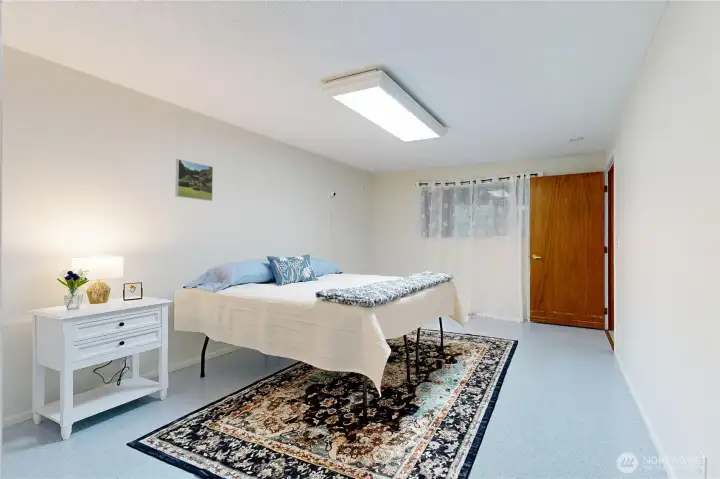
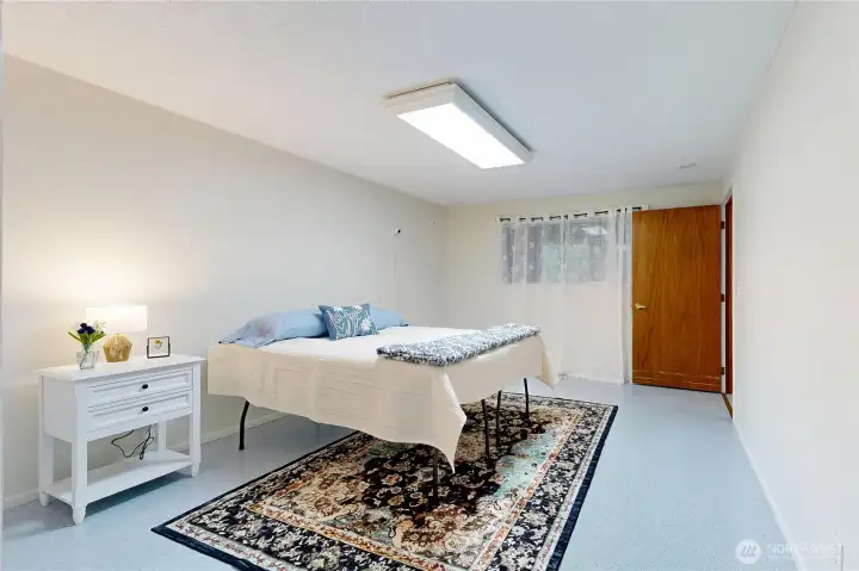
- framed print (195, 181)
